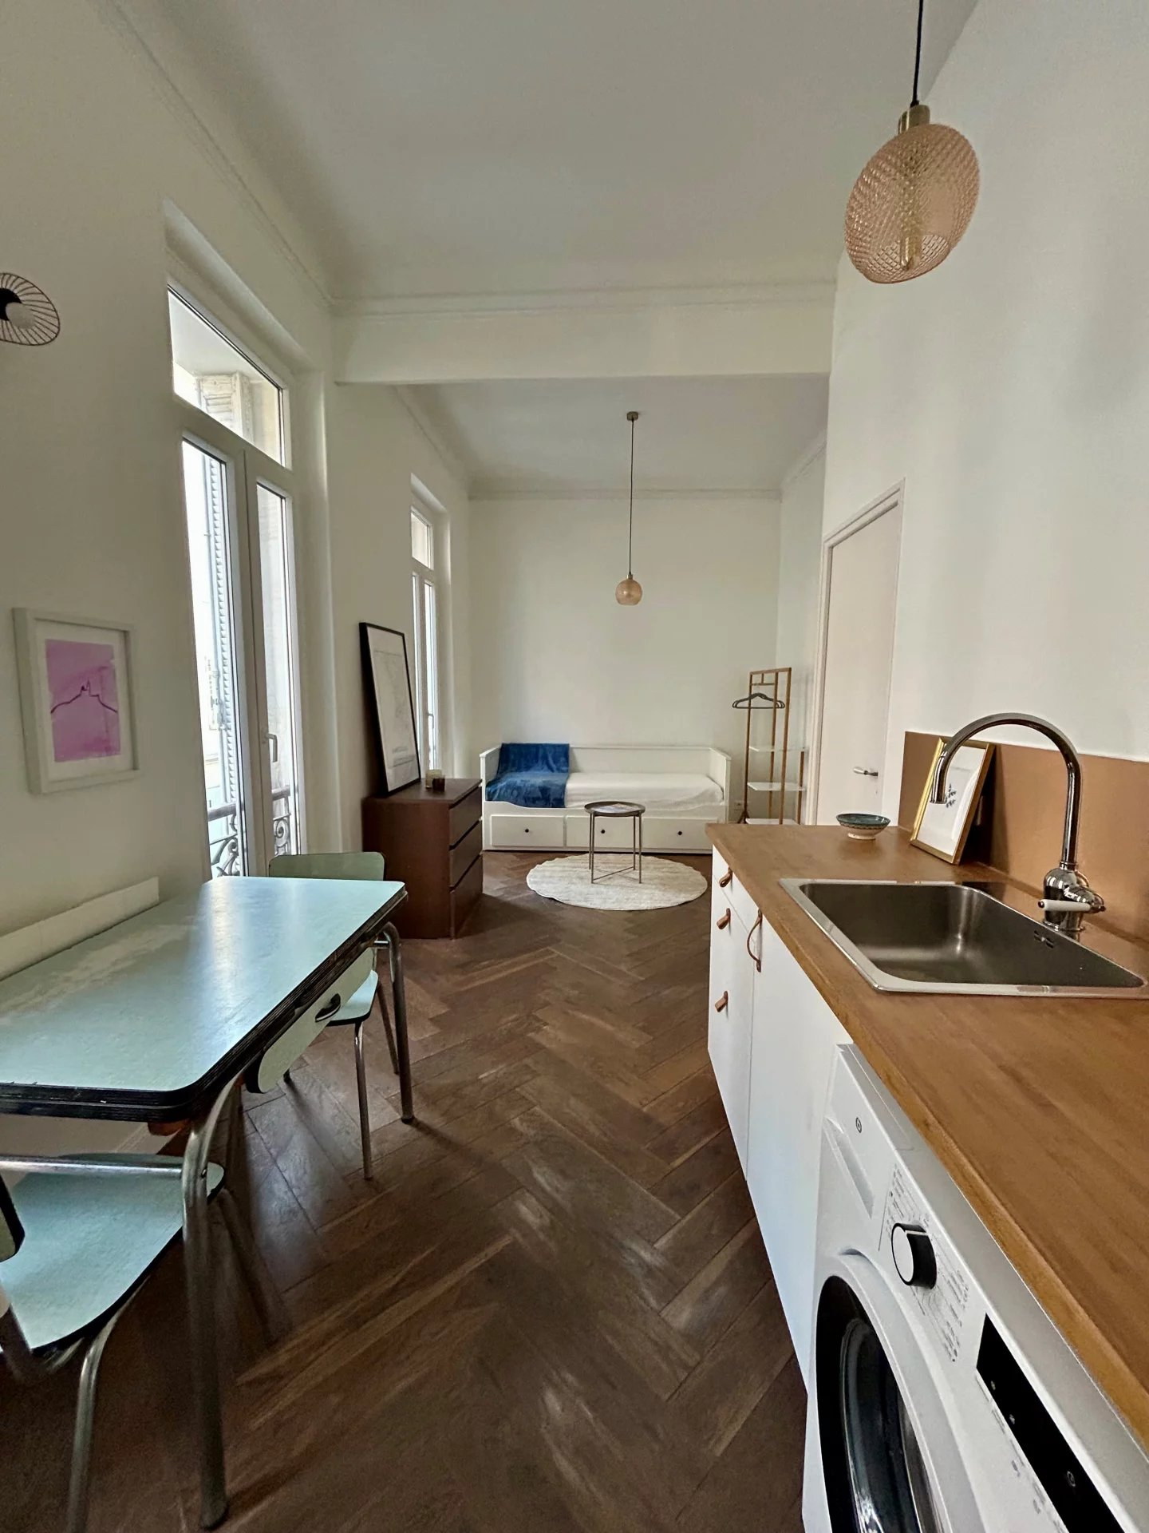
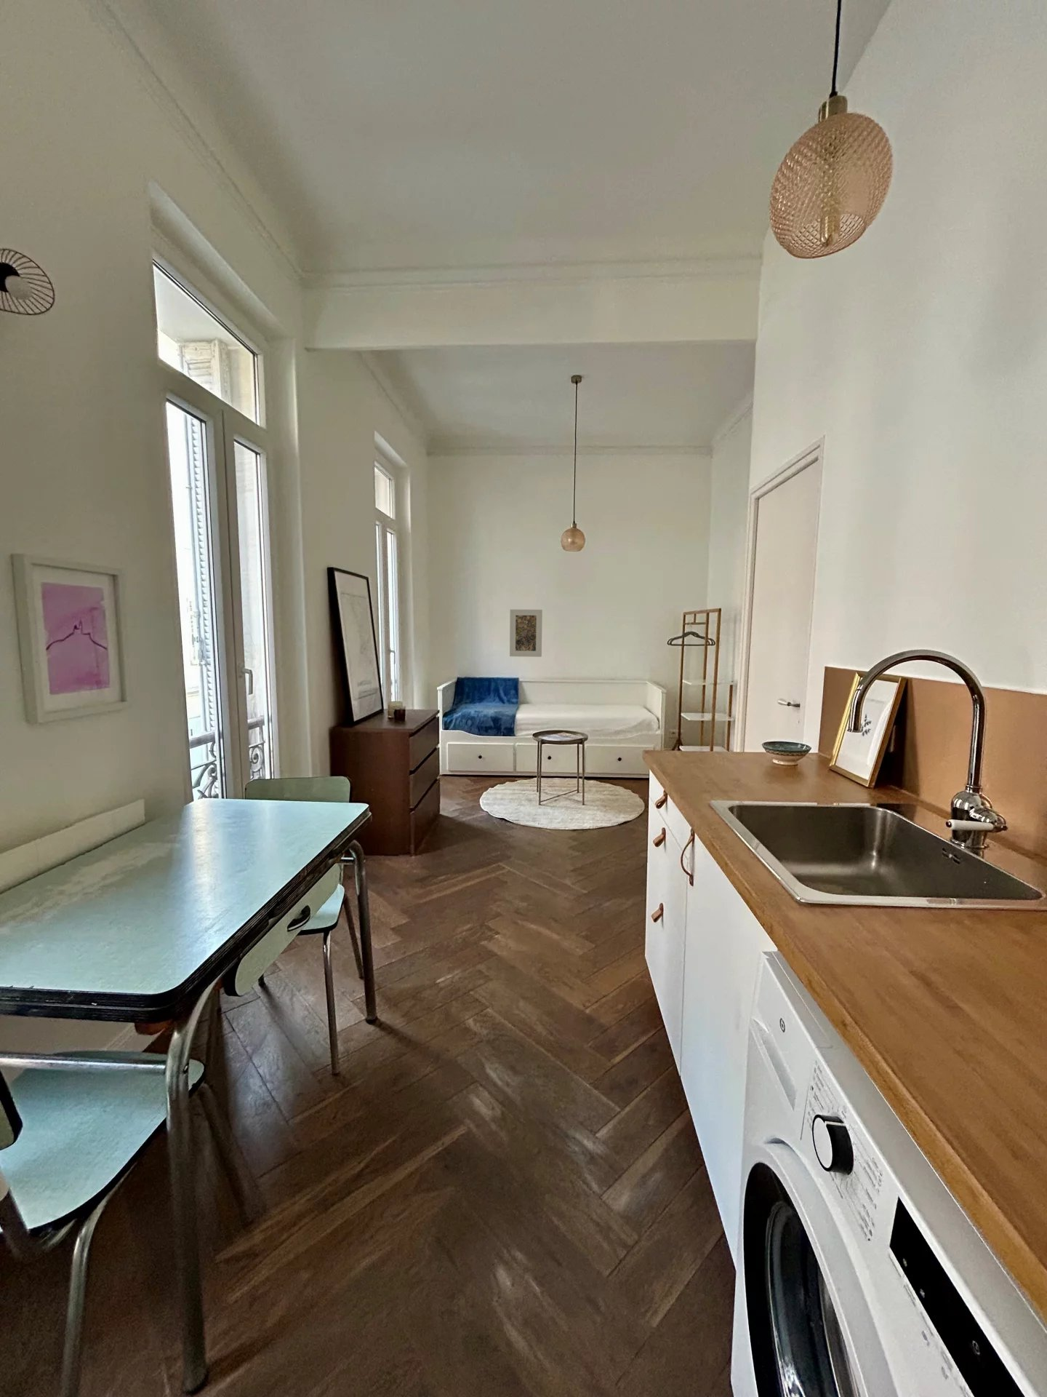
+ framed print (526, 632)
